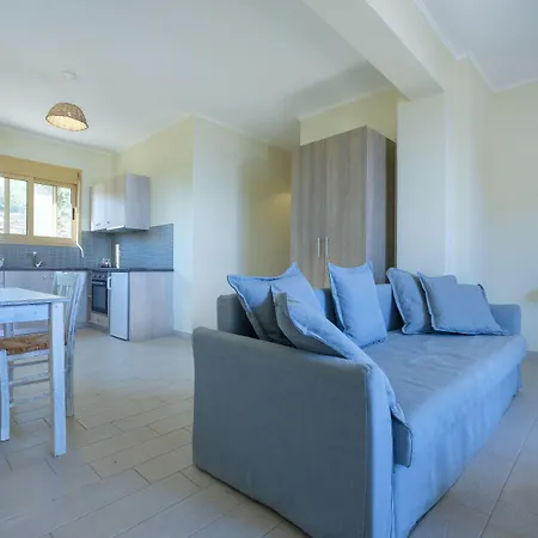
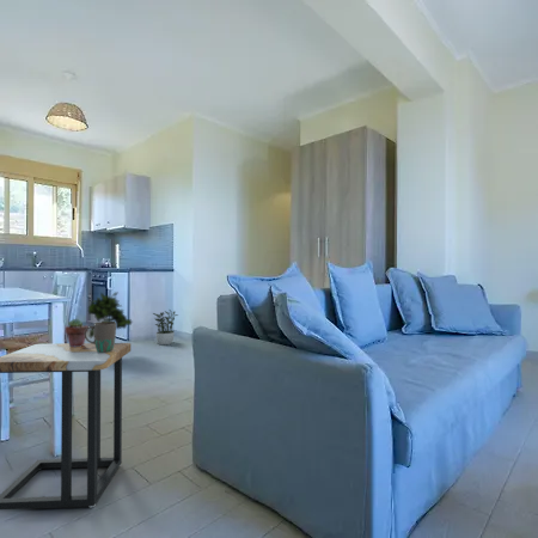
+ potted succulent (77, 331)
+ potted plant (165, 325)
+ mug (99, 336)
+ indoor plant (110, 320)
+ side table (66, 417)
